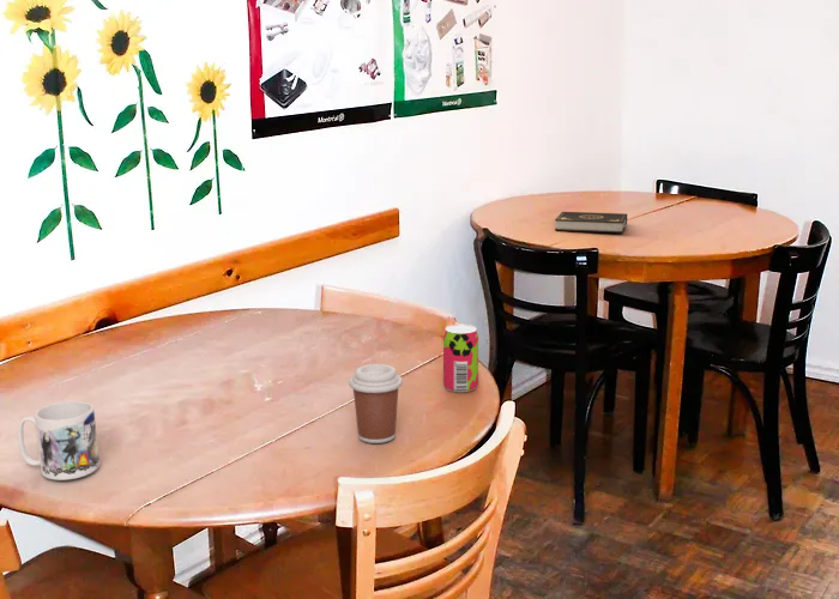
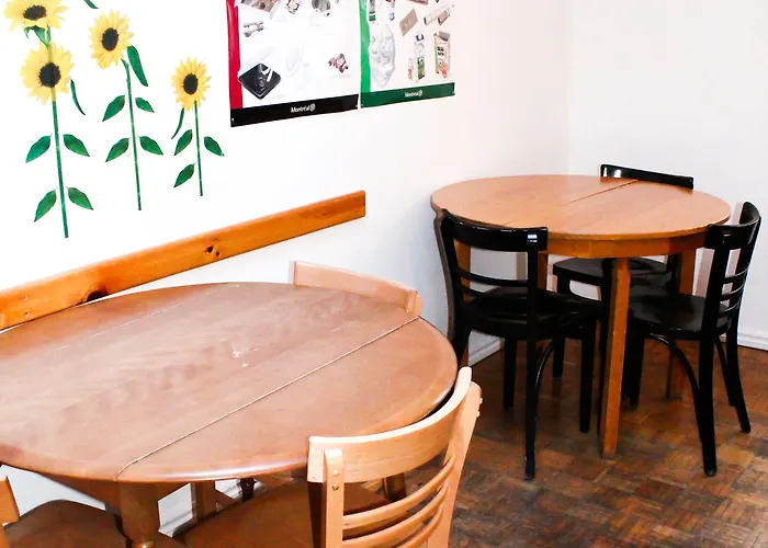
- mug (56, 440)
- book (591, 222)
- beverage can (460, 357)
- coffee cup (375, 403)
